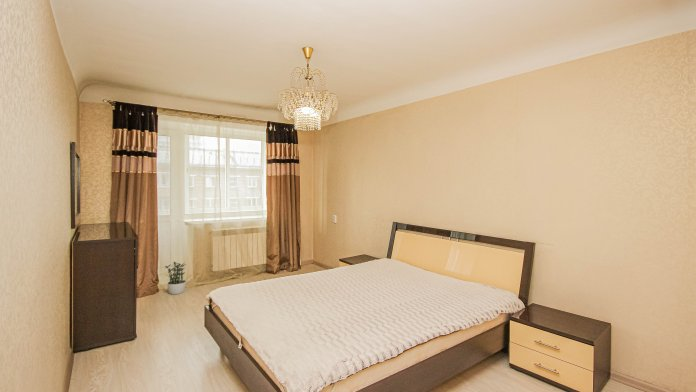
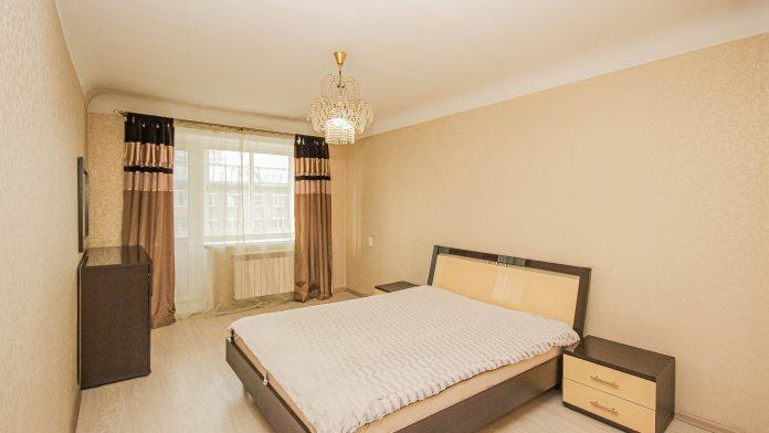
- potted plant (175, 276)
